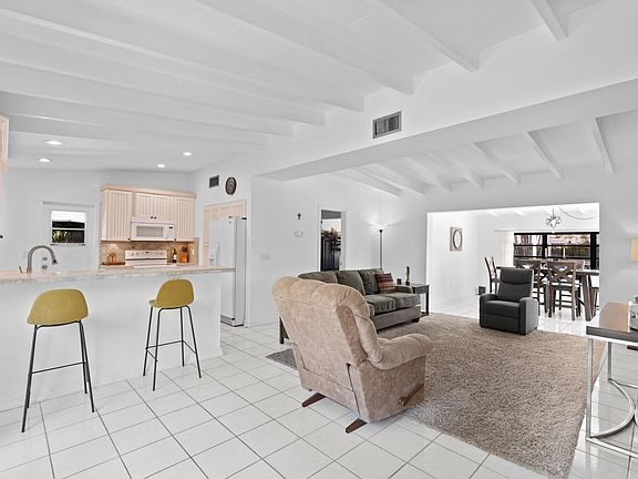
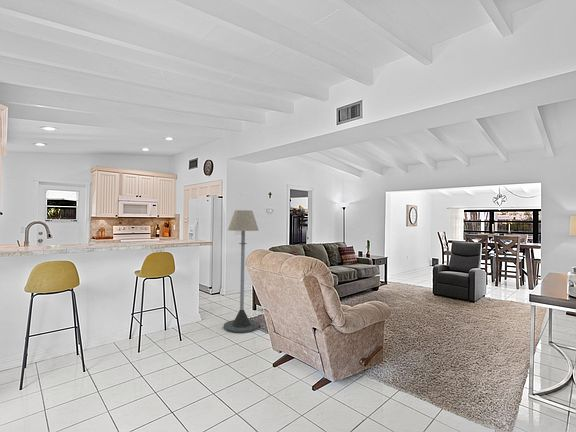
+ floor lamp (242, 268)
